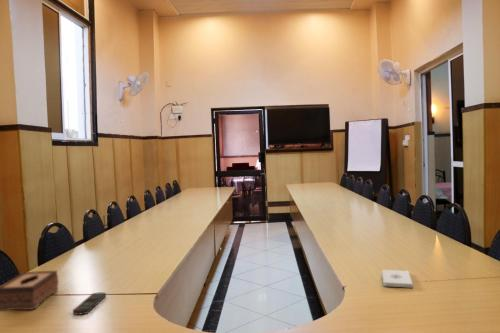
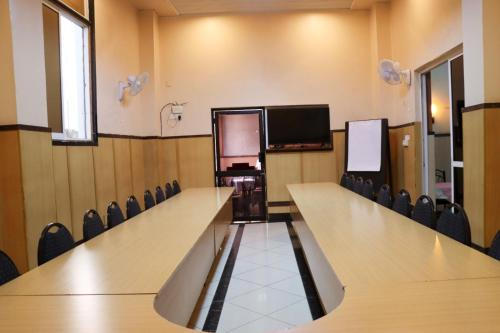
- remote control (90, 302)
- tissue box (28, 289)
- notepad (396, 278)
